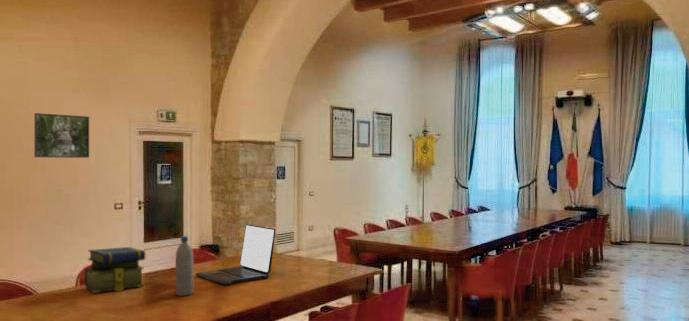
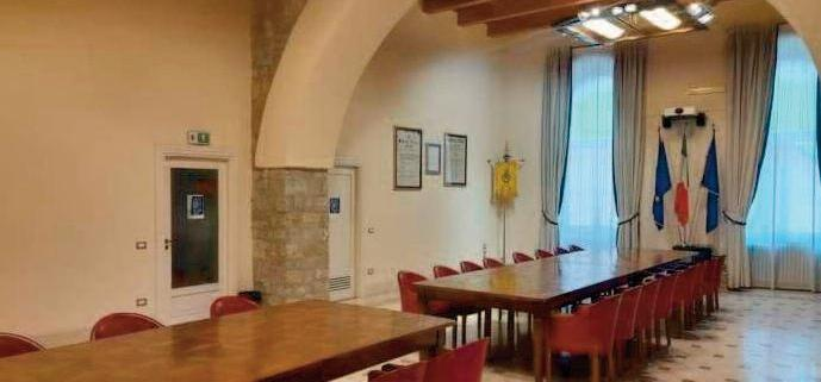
- stack of books (115, 267)
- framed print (62, 136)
- water bottle (184, 265)
- laptop (241, 253)
